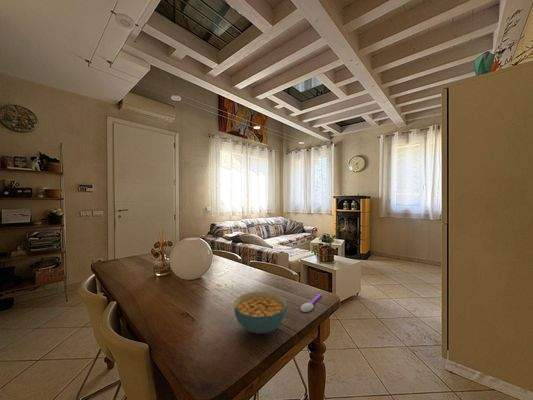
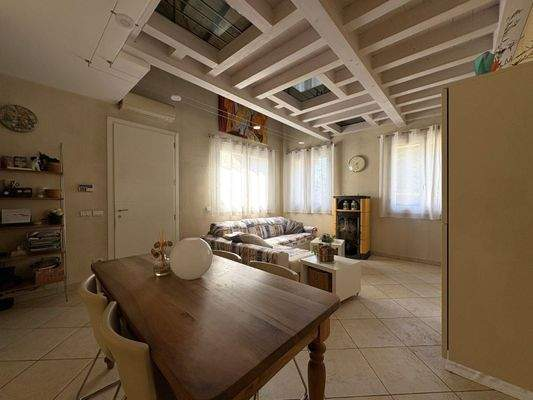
- cereal bowl (260, 315)
- spoon (312, 301)
